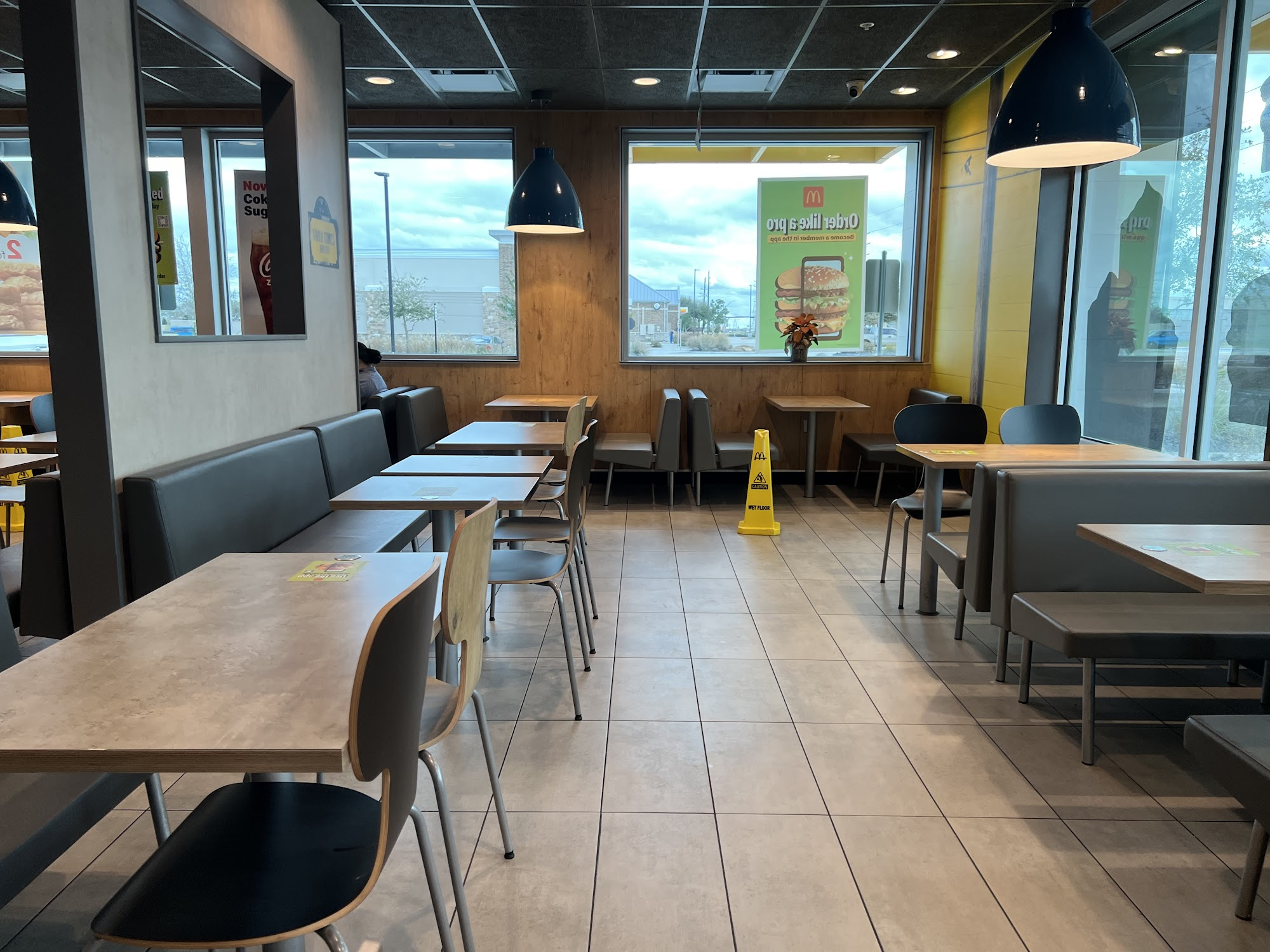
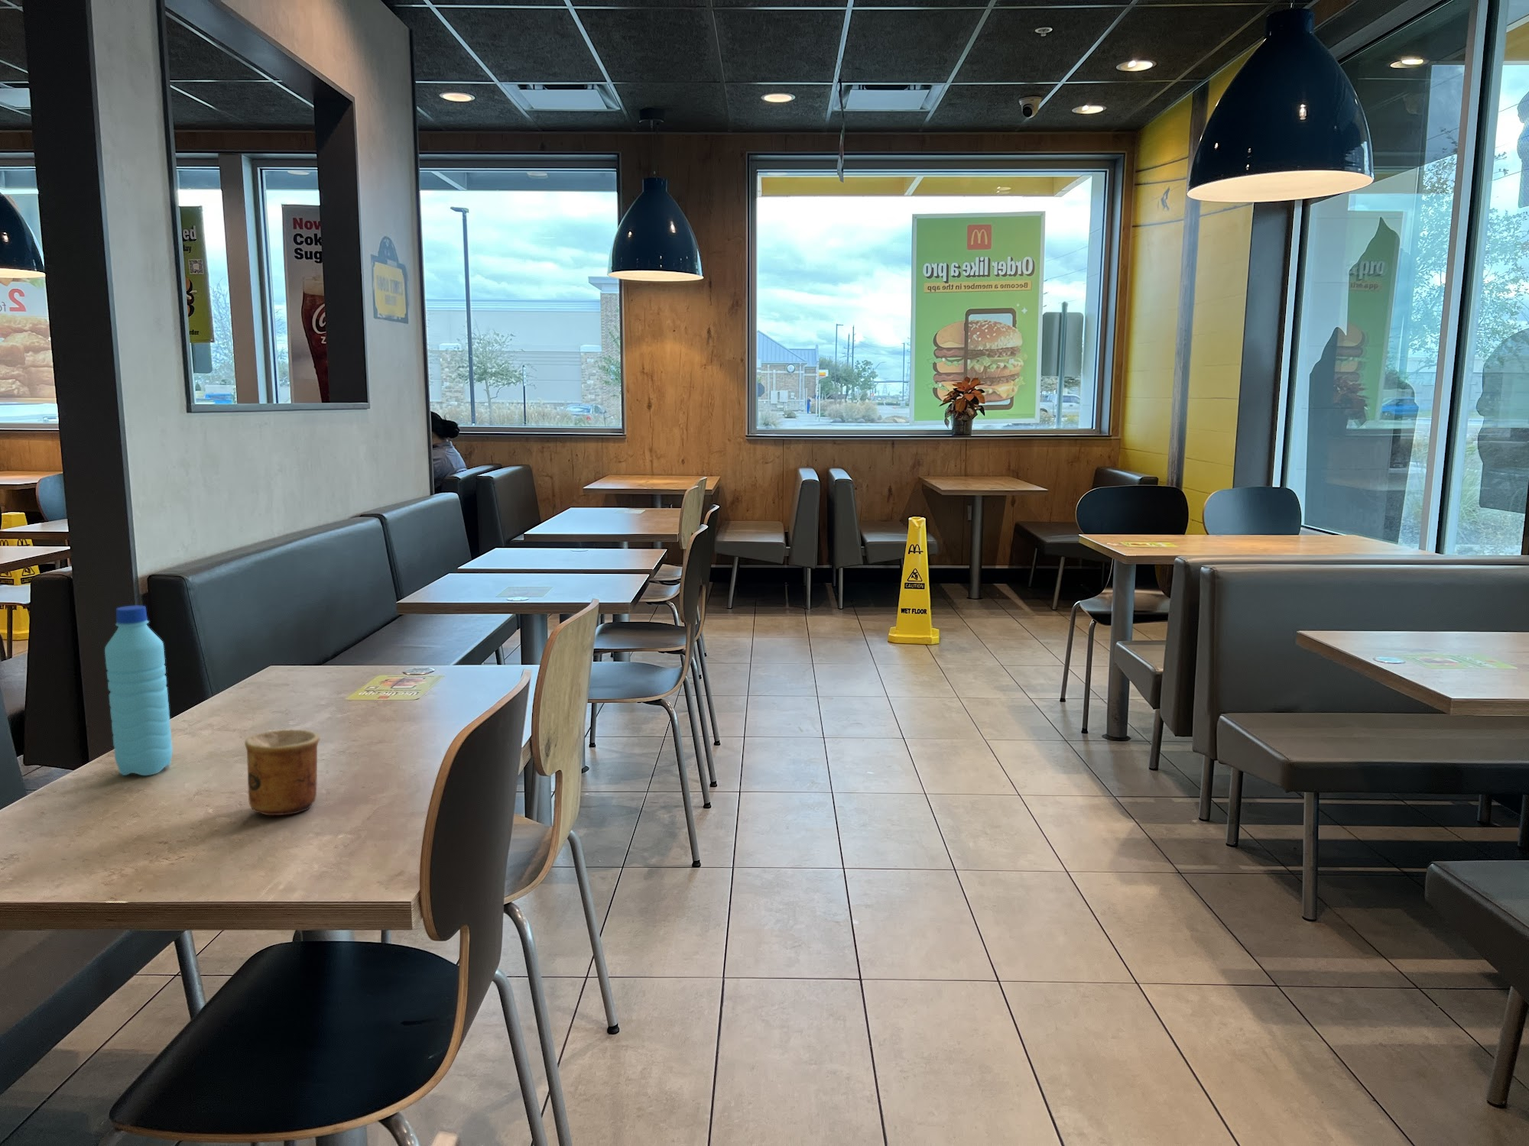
+ water bottle (137, 689)
+ cup (284, 772)
